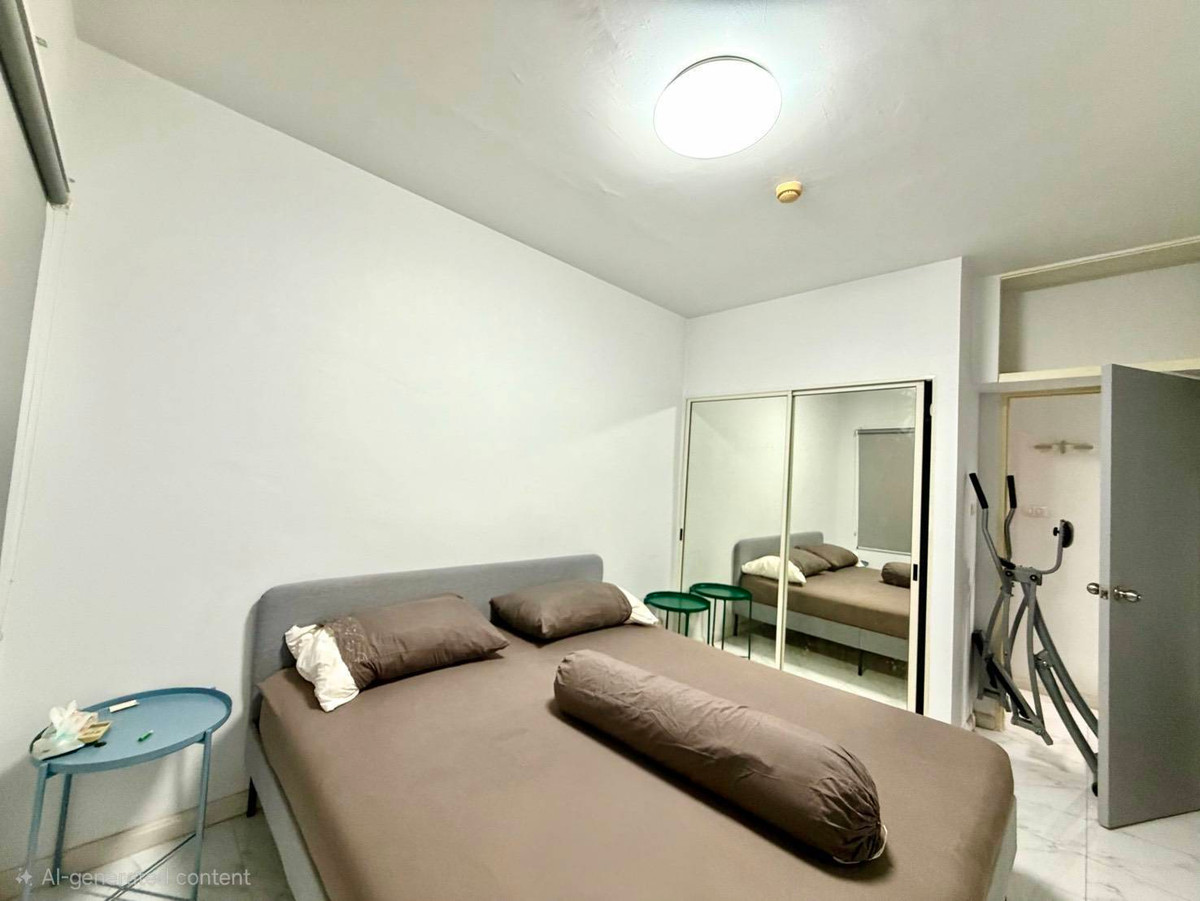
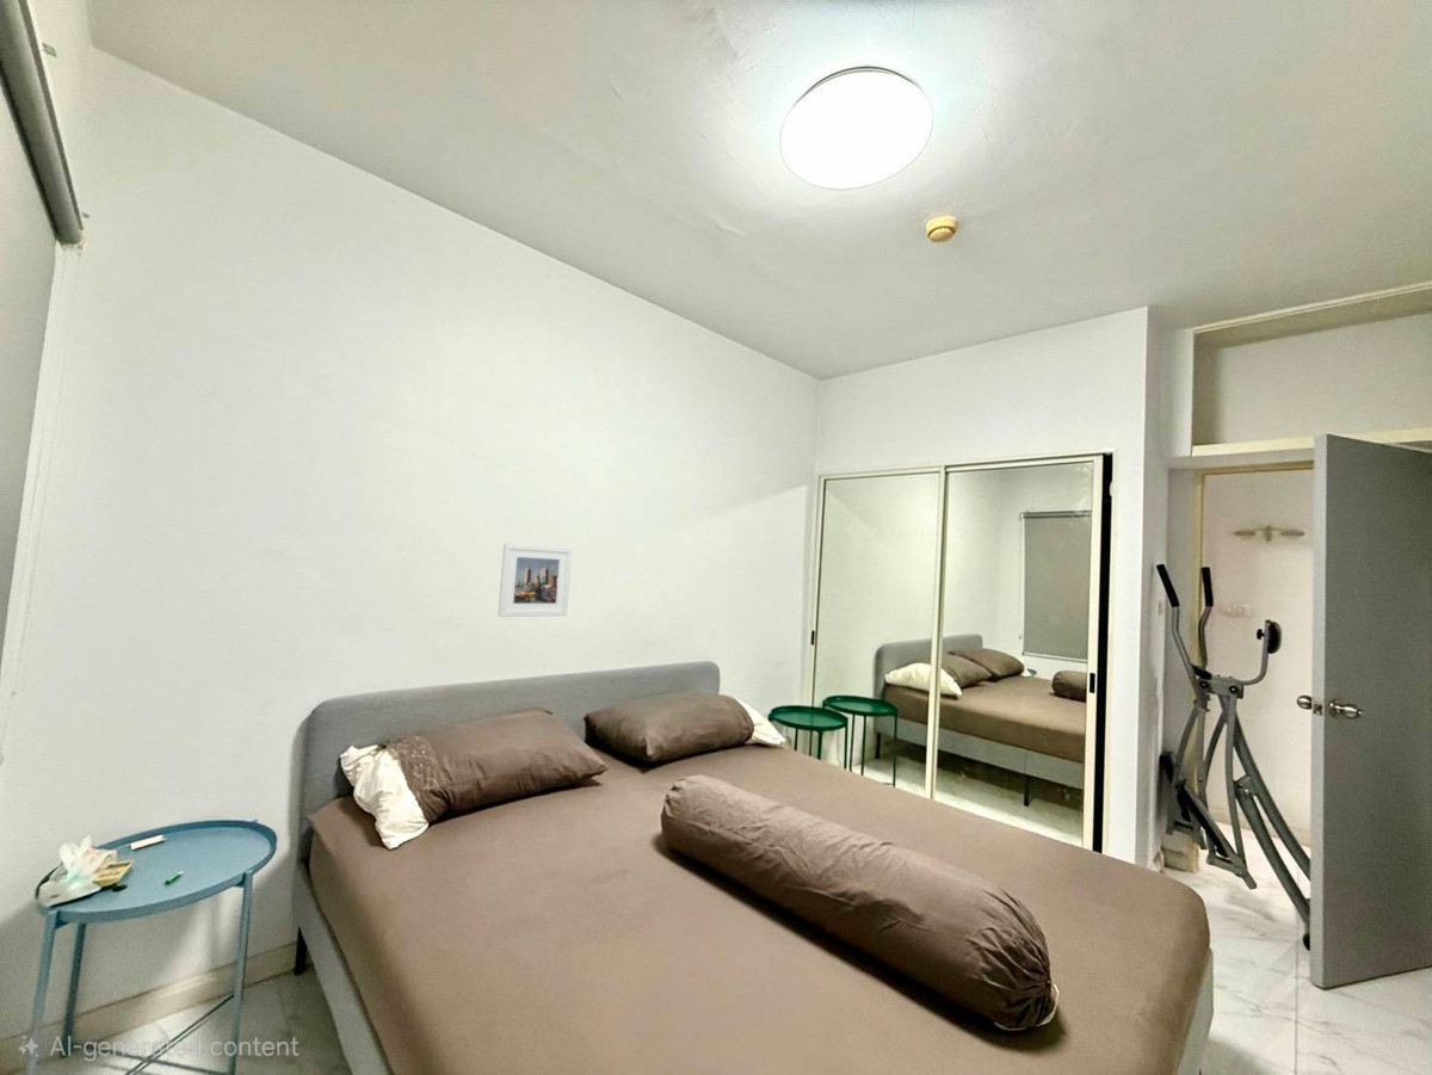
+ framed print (536, 580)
